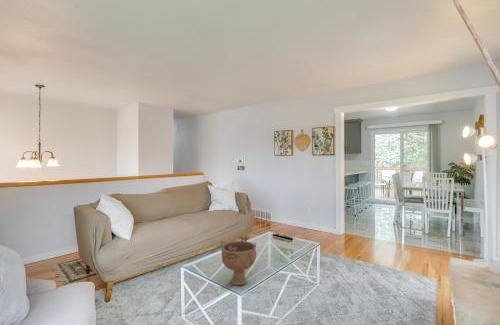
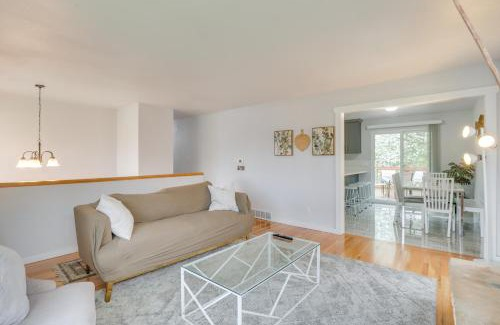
- decorative bowl (238, 261)
